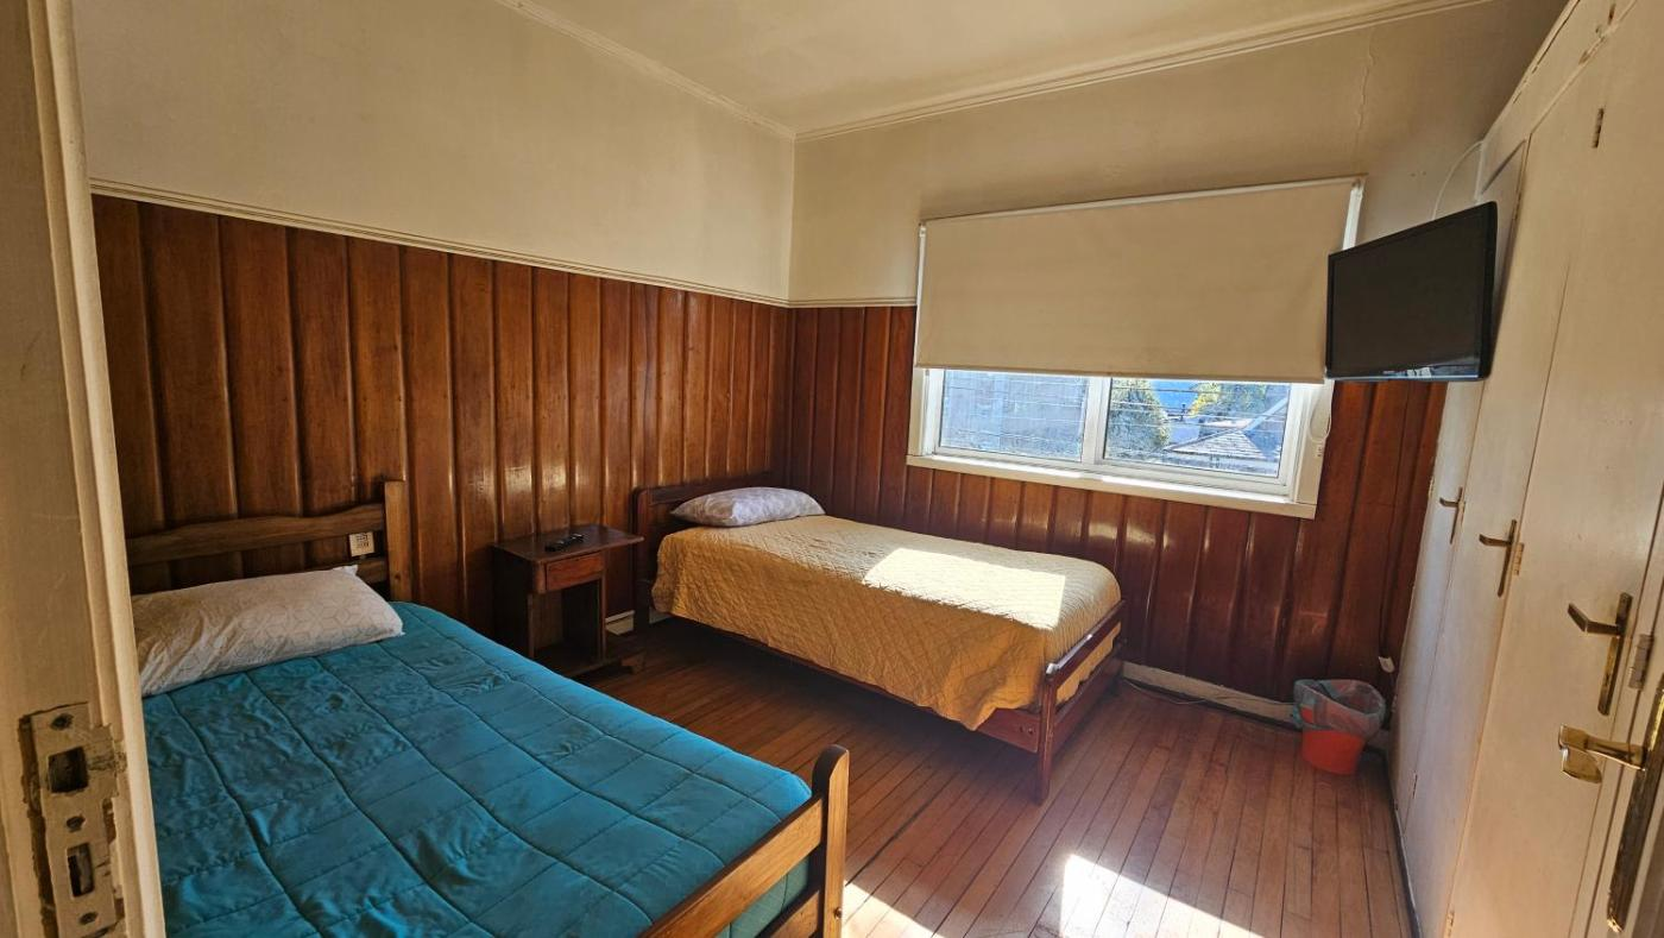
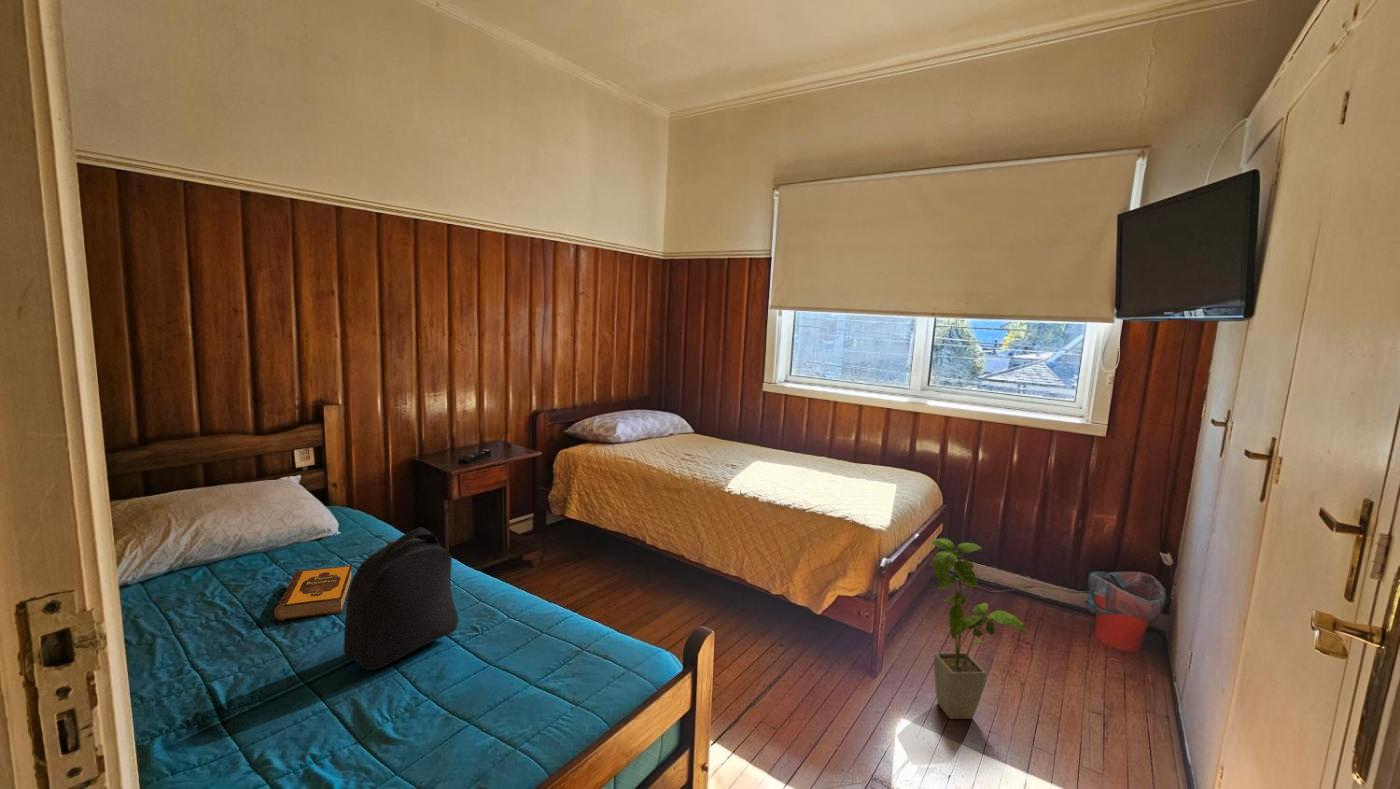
+ hardback book (316, 590)
+ backpack (404, 590)
+ house plant (962, 632)
